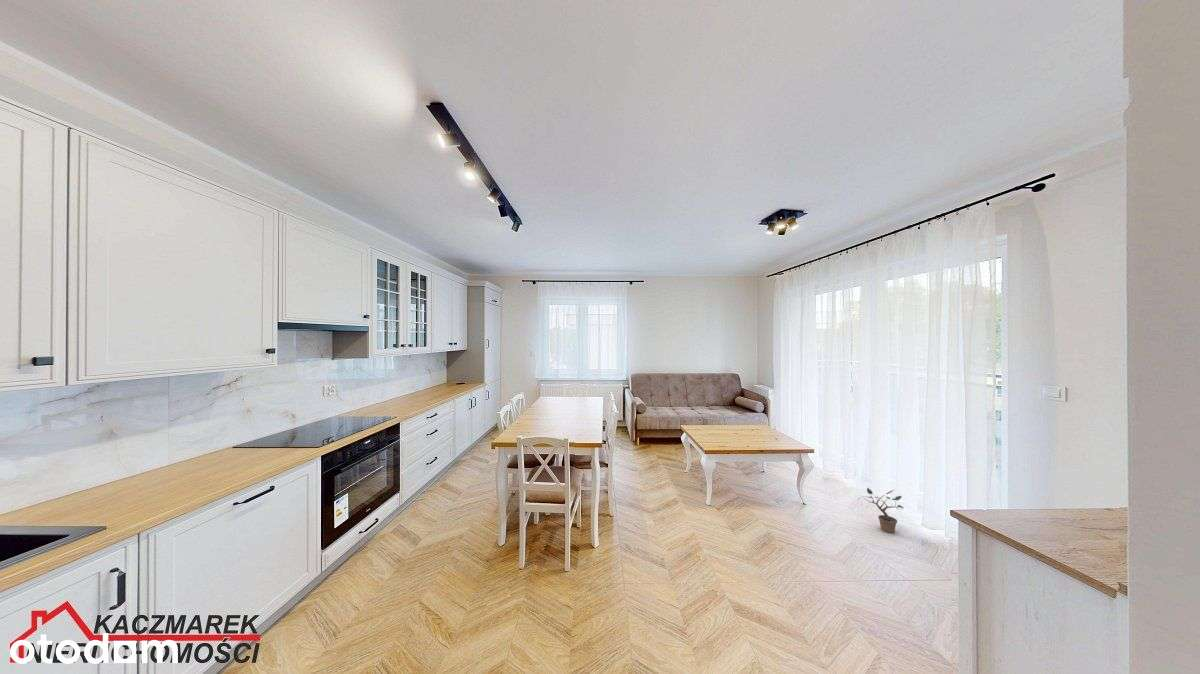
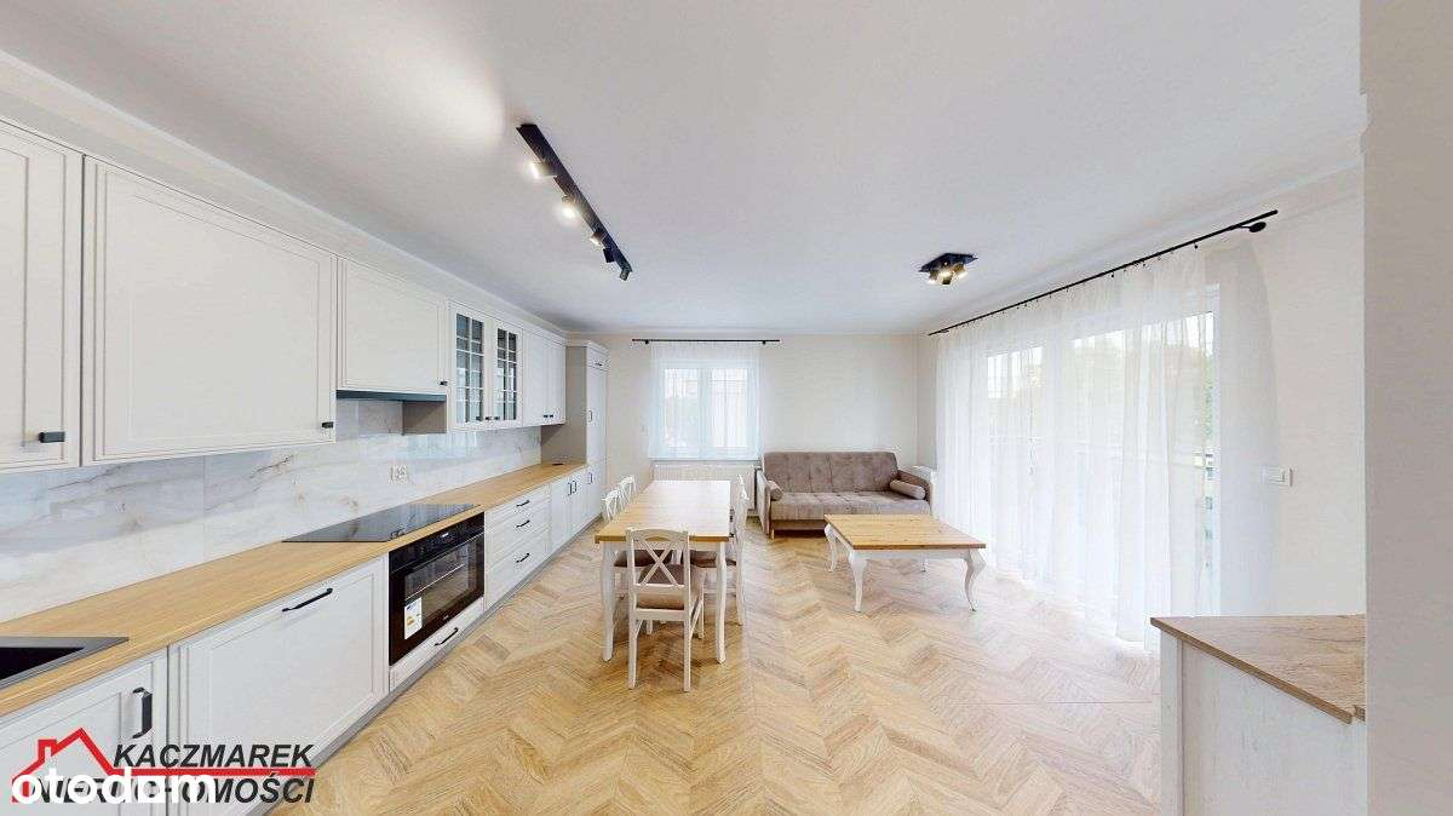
- potted plant (882, 505)
